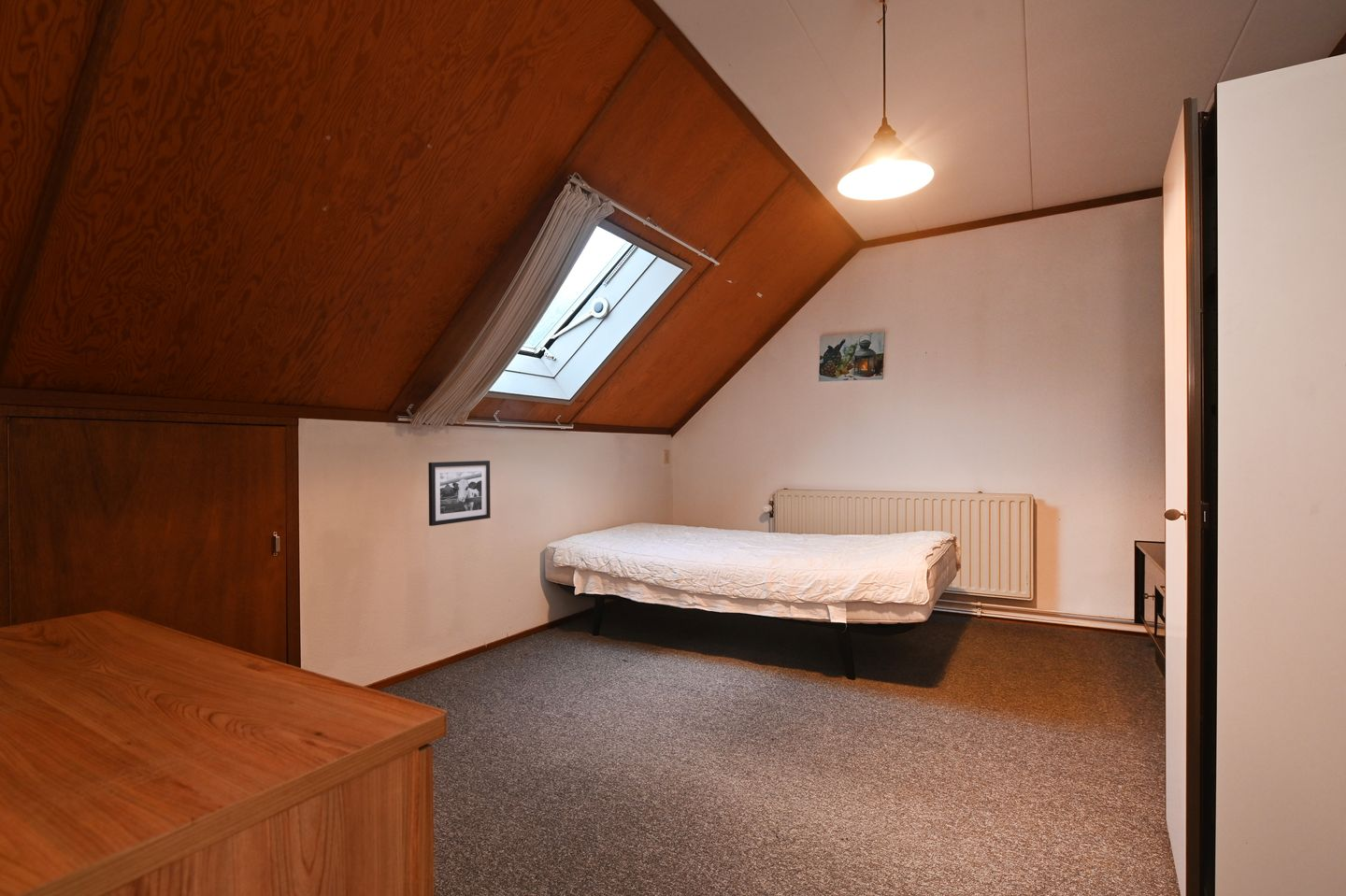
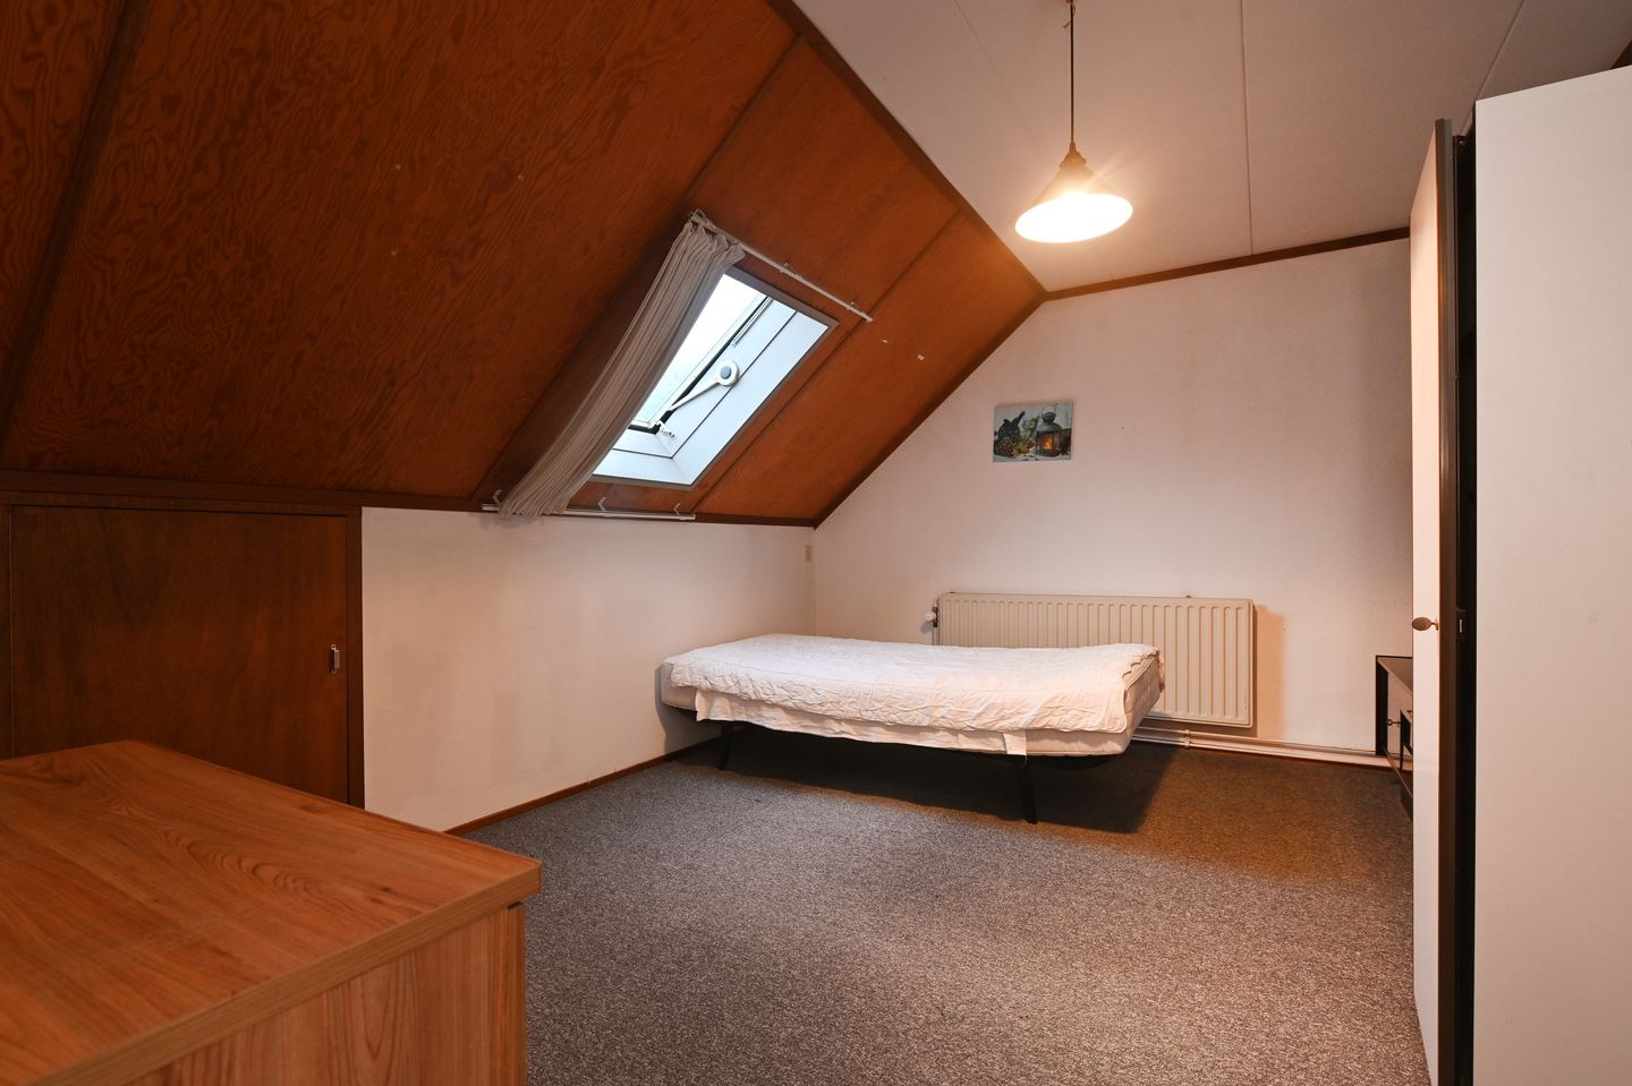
- picture frame (461, 491)
